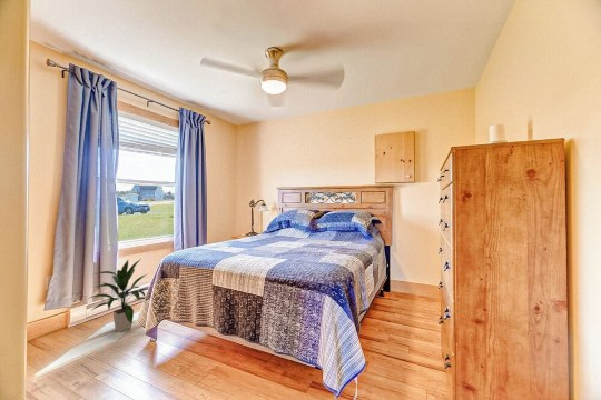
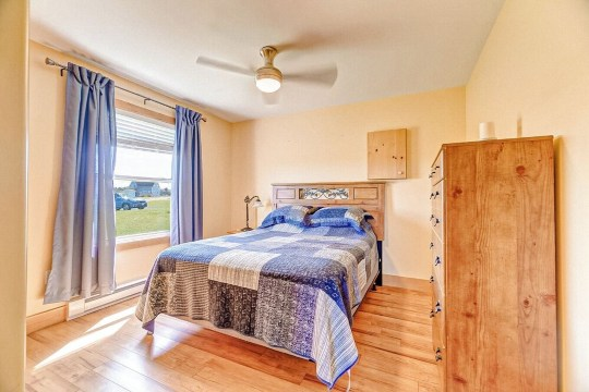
- indoor plant (122, 294)
